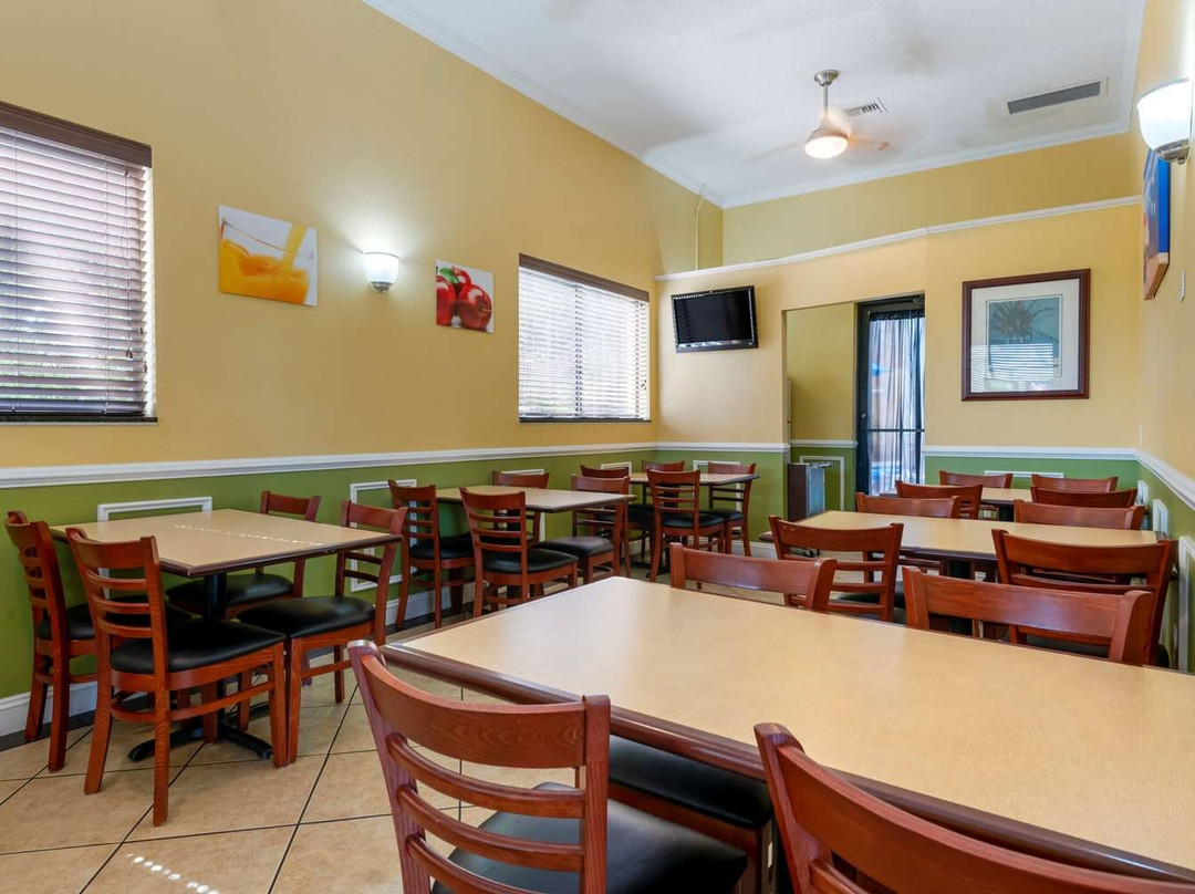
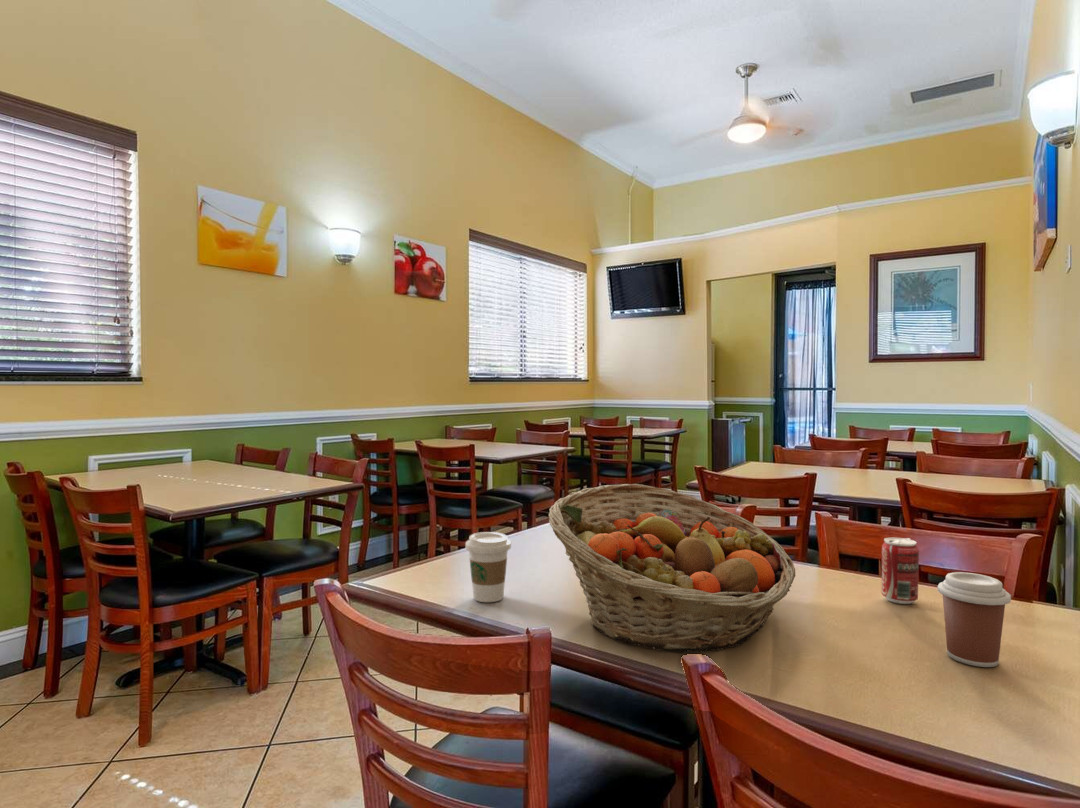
+ beverage can (899, 569)
+ coffee cup (488, 566)
+ fruit basket (671, 555)
+ coffee cup (973, 618)
